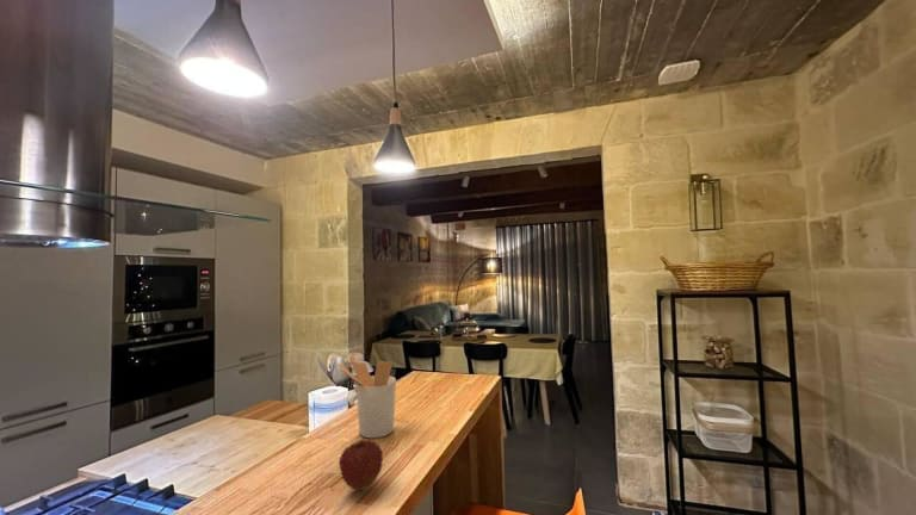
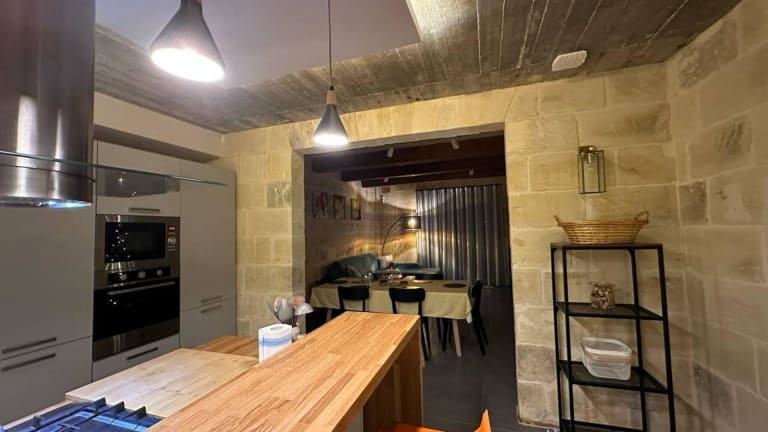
- utensil holder (366, 396)
- fruit (361, 463)
